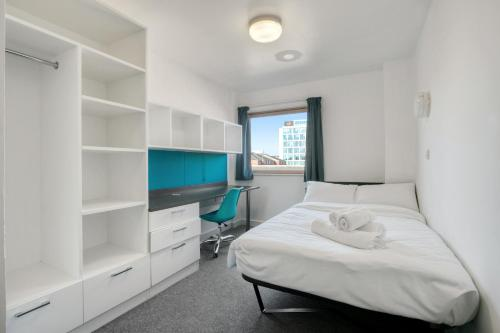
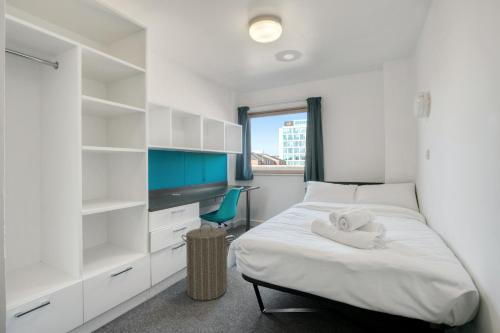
+ laundry hamper (206, 256)
